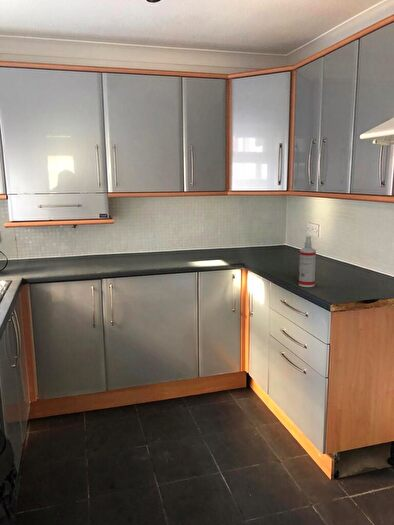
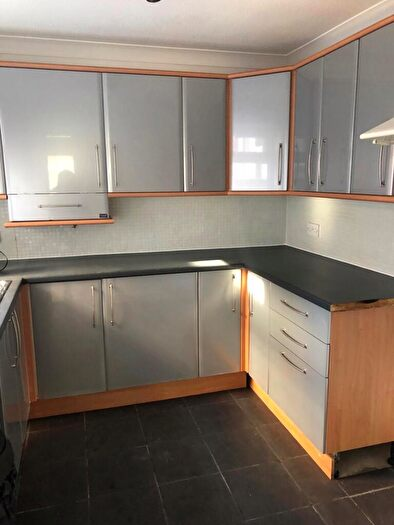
- spray bottle (307, 261)
